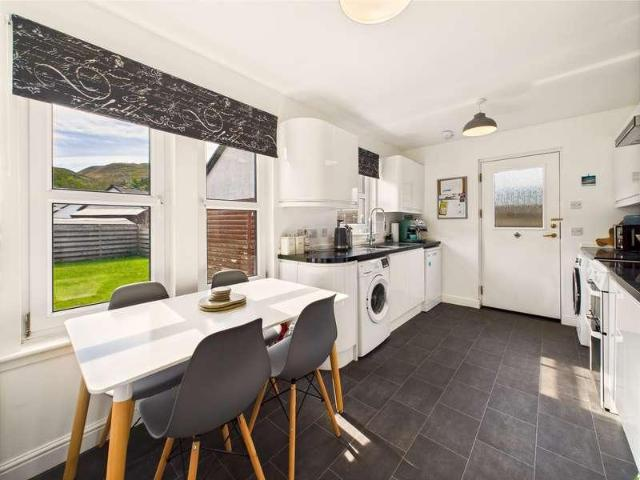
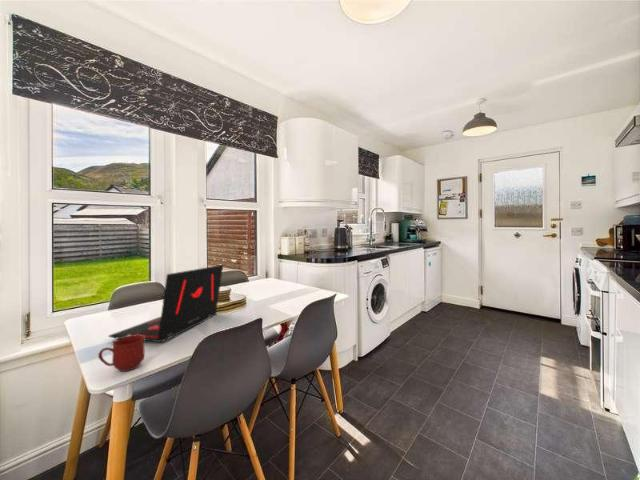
+ mug (122, 355)
+ laptop (173, 297)
